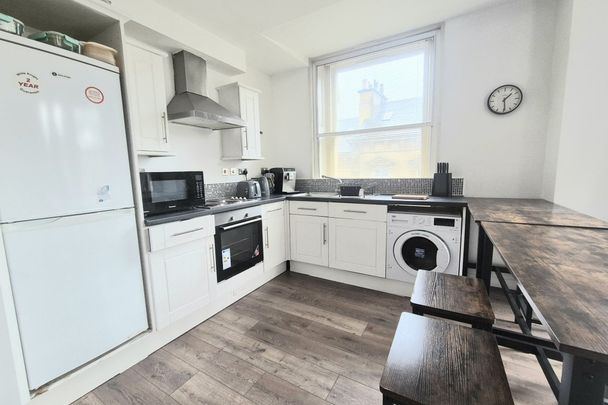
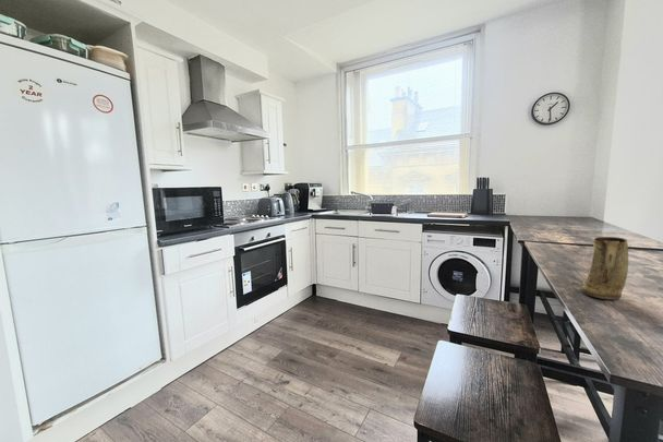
+ mug (603, 267)
